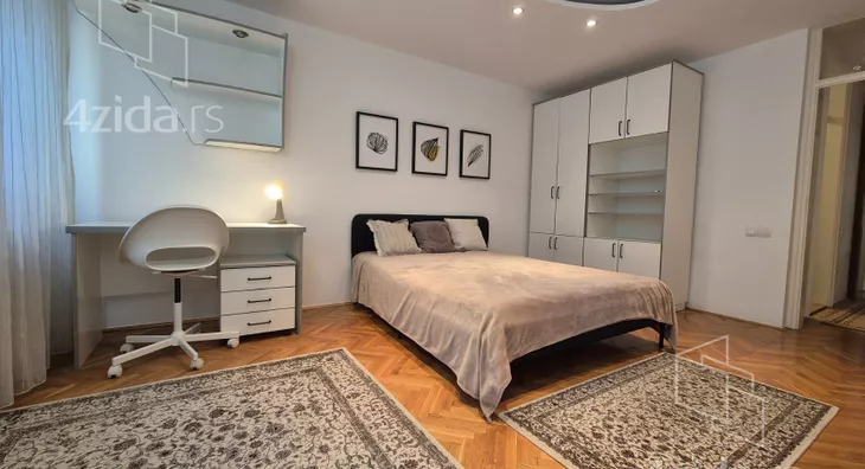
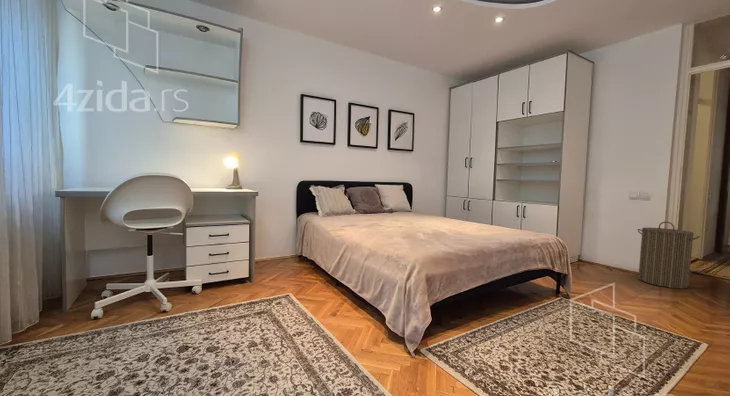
+ laundry hamper (665, 252)
